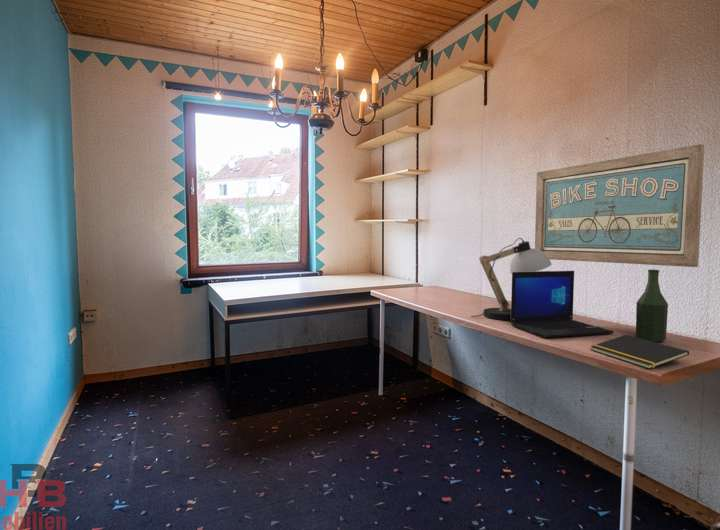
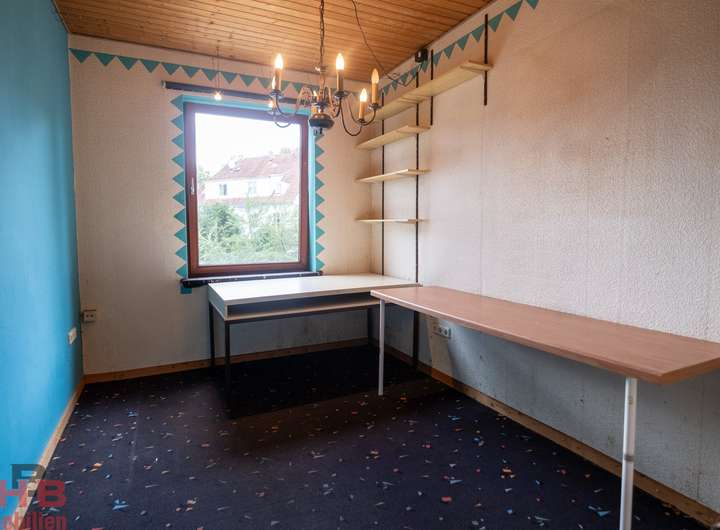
- notepad (636, 350)
- bottle (652, 305)
- desk lamp (511, 273)
- wall art (604, 211)
- laptop (560, 301)
